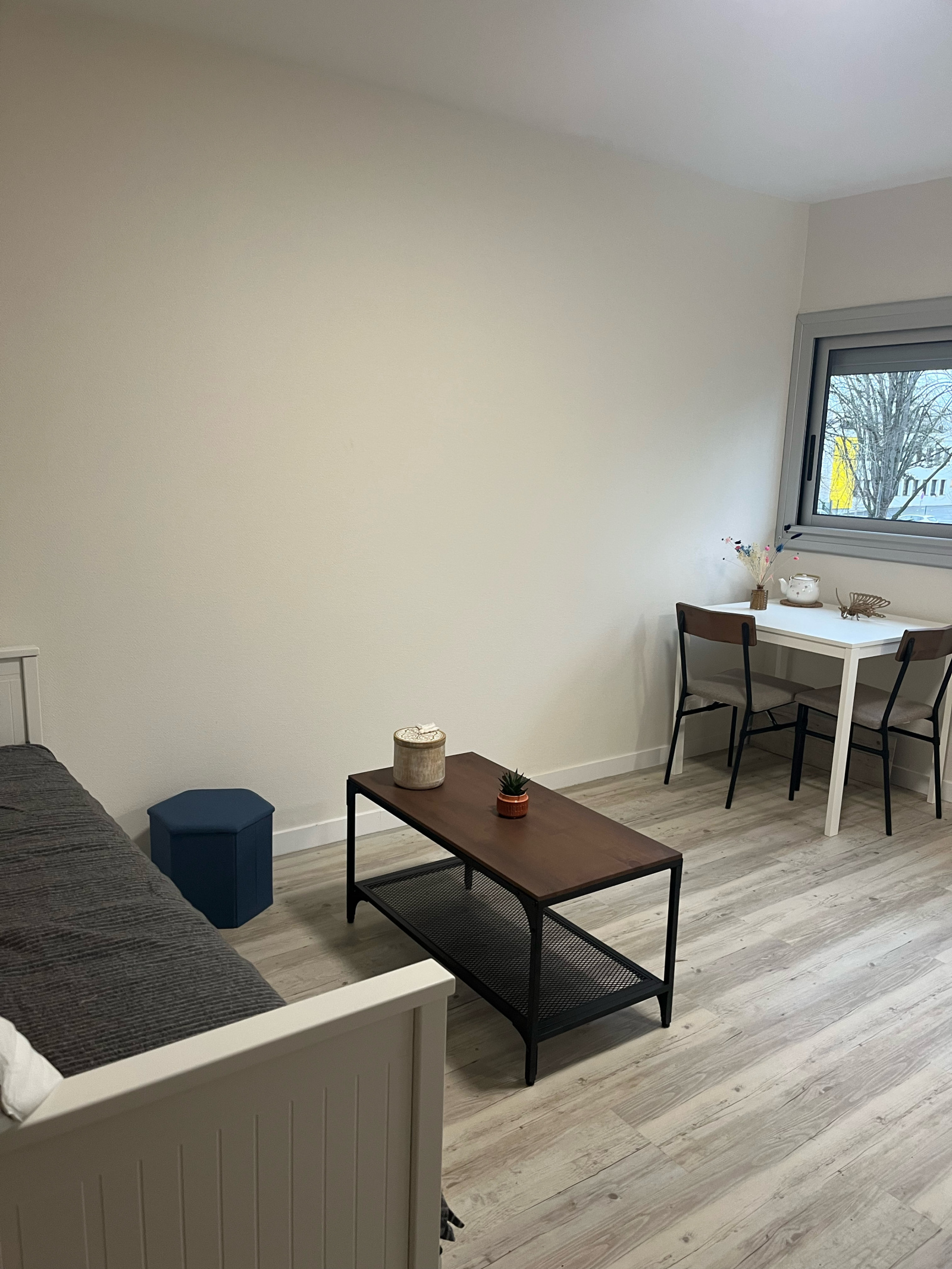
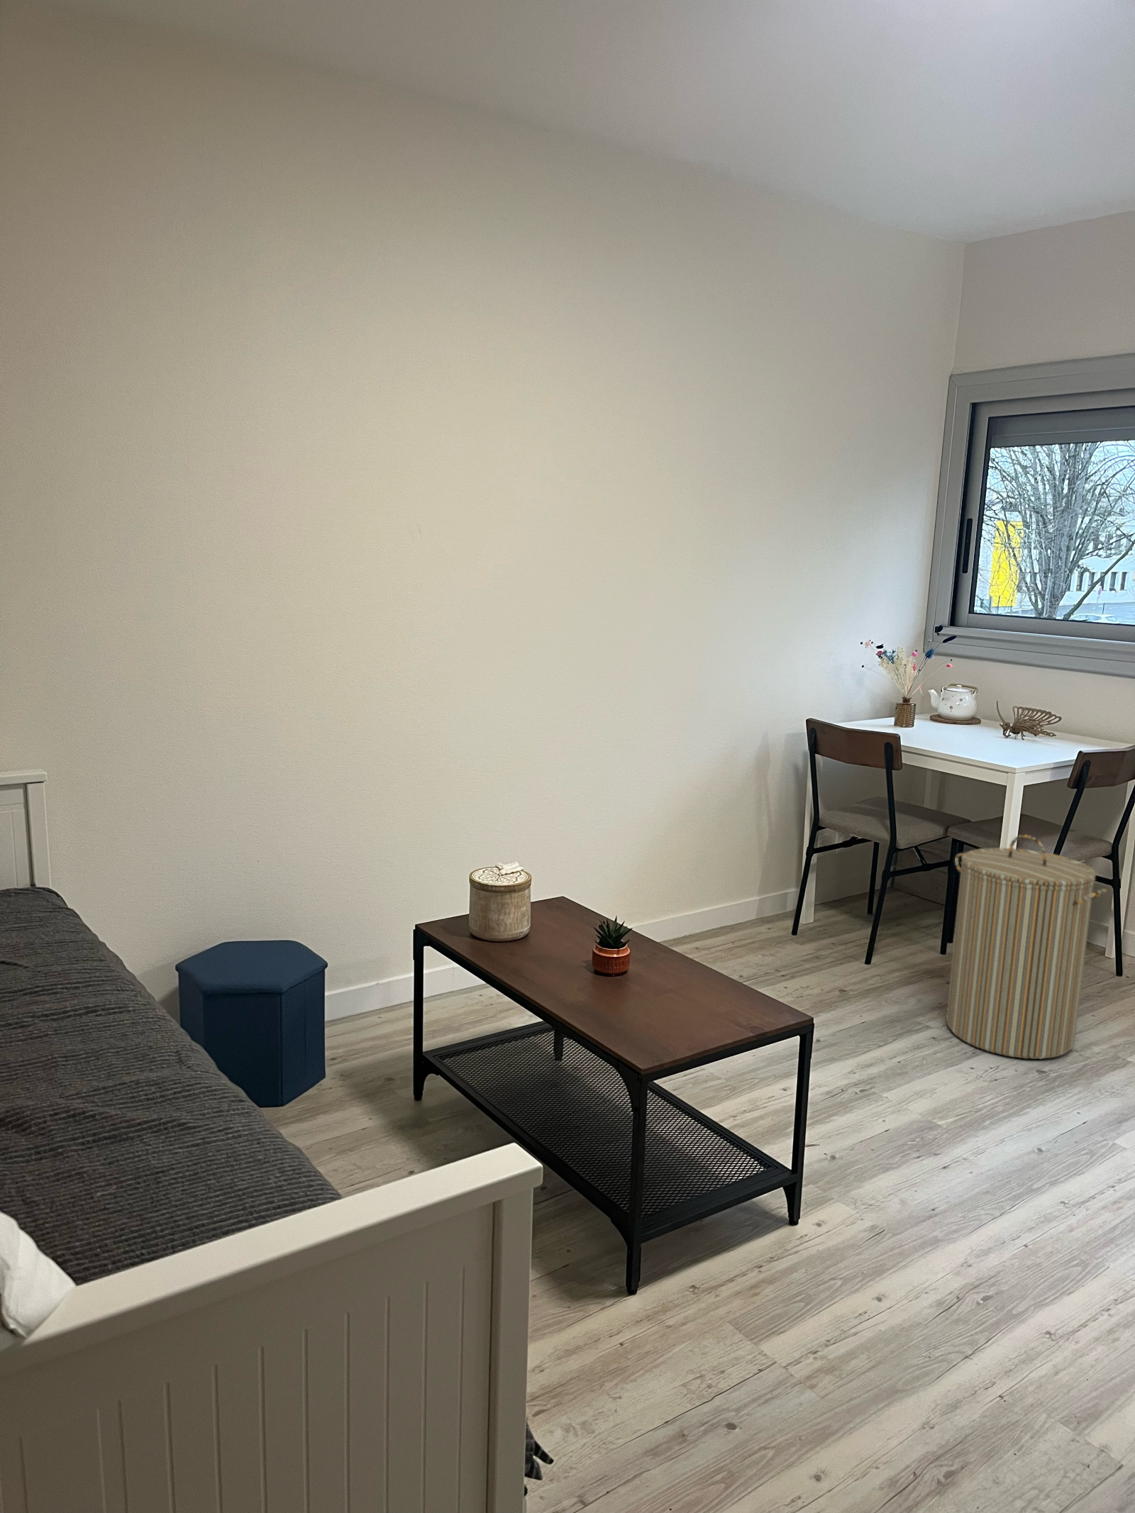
+ laundry hamper (1019, 936)
